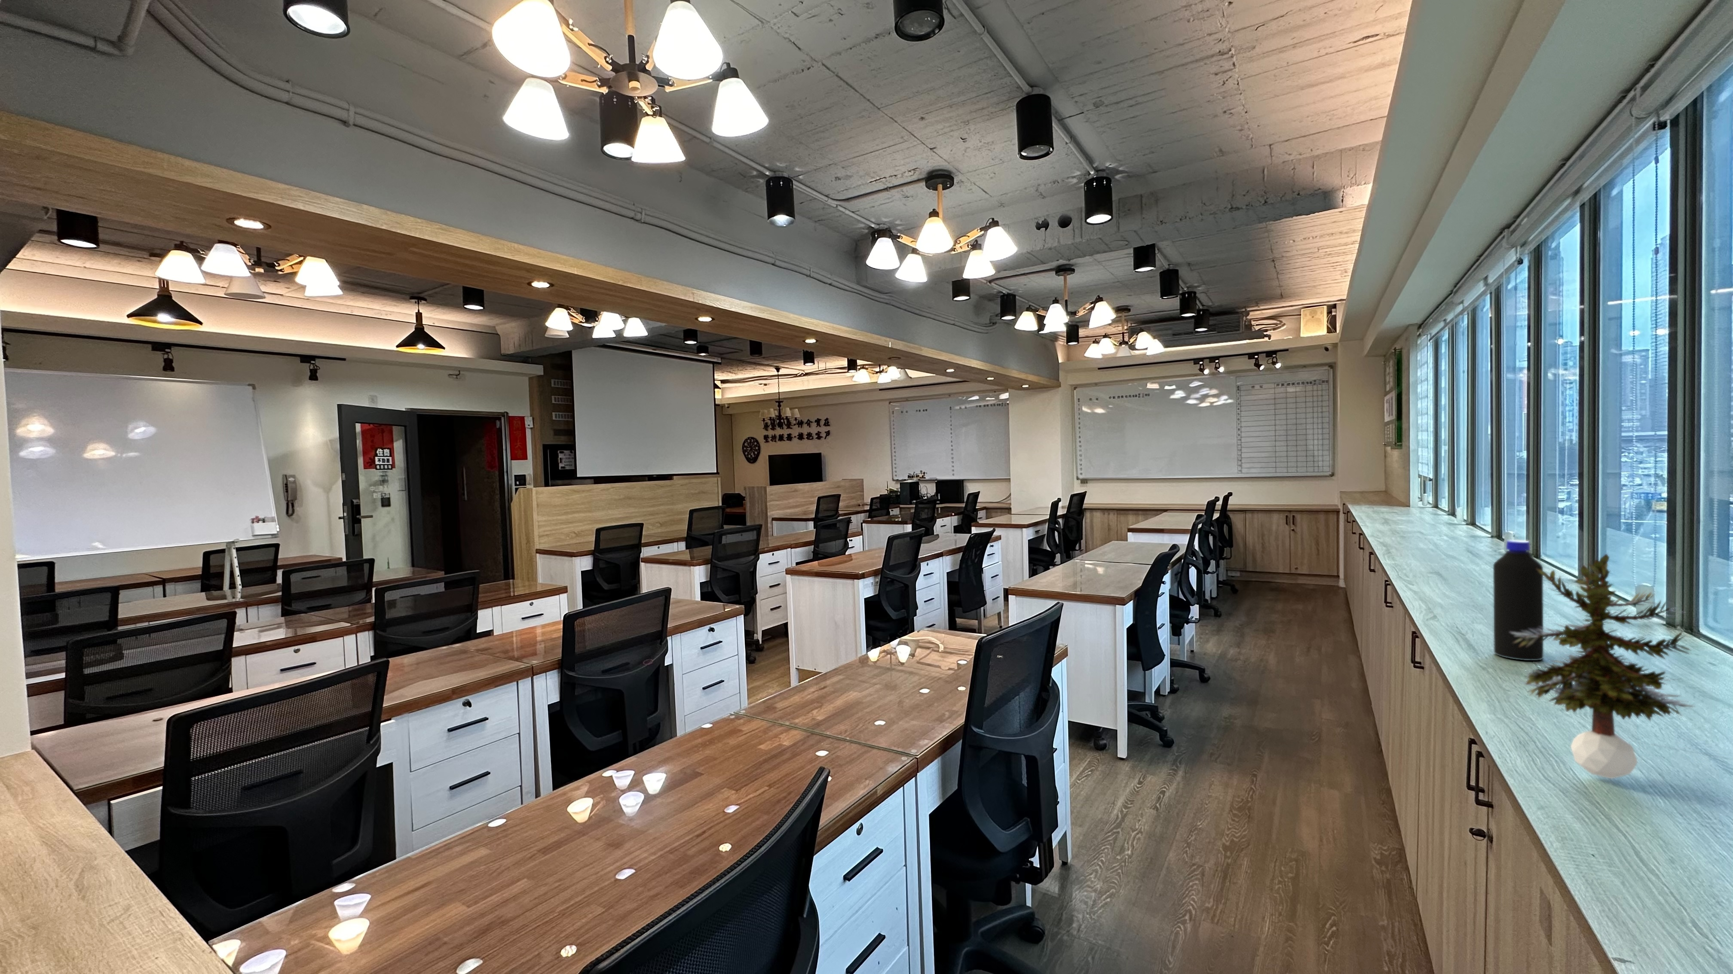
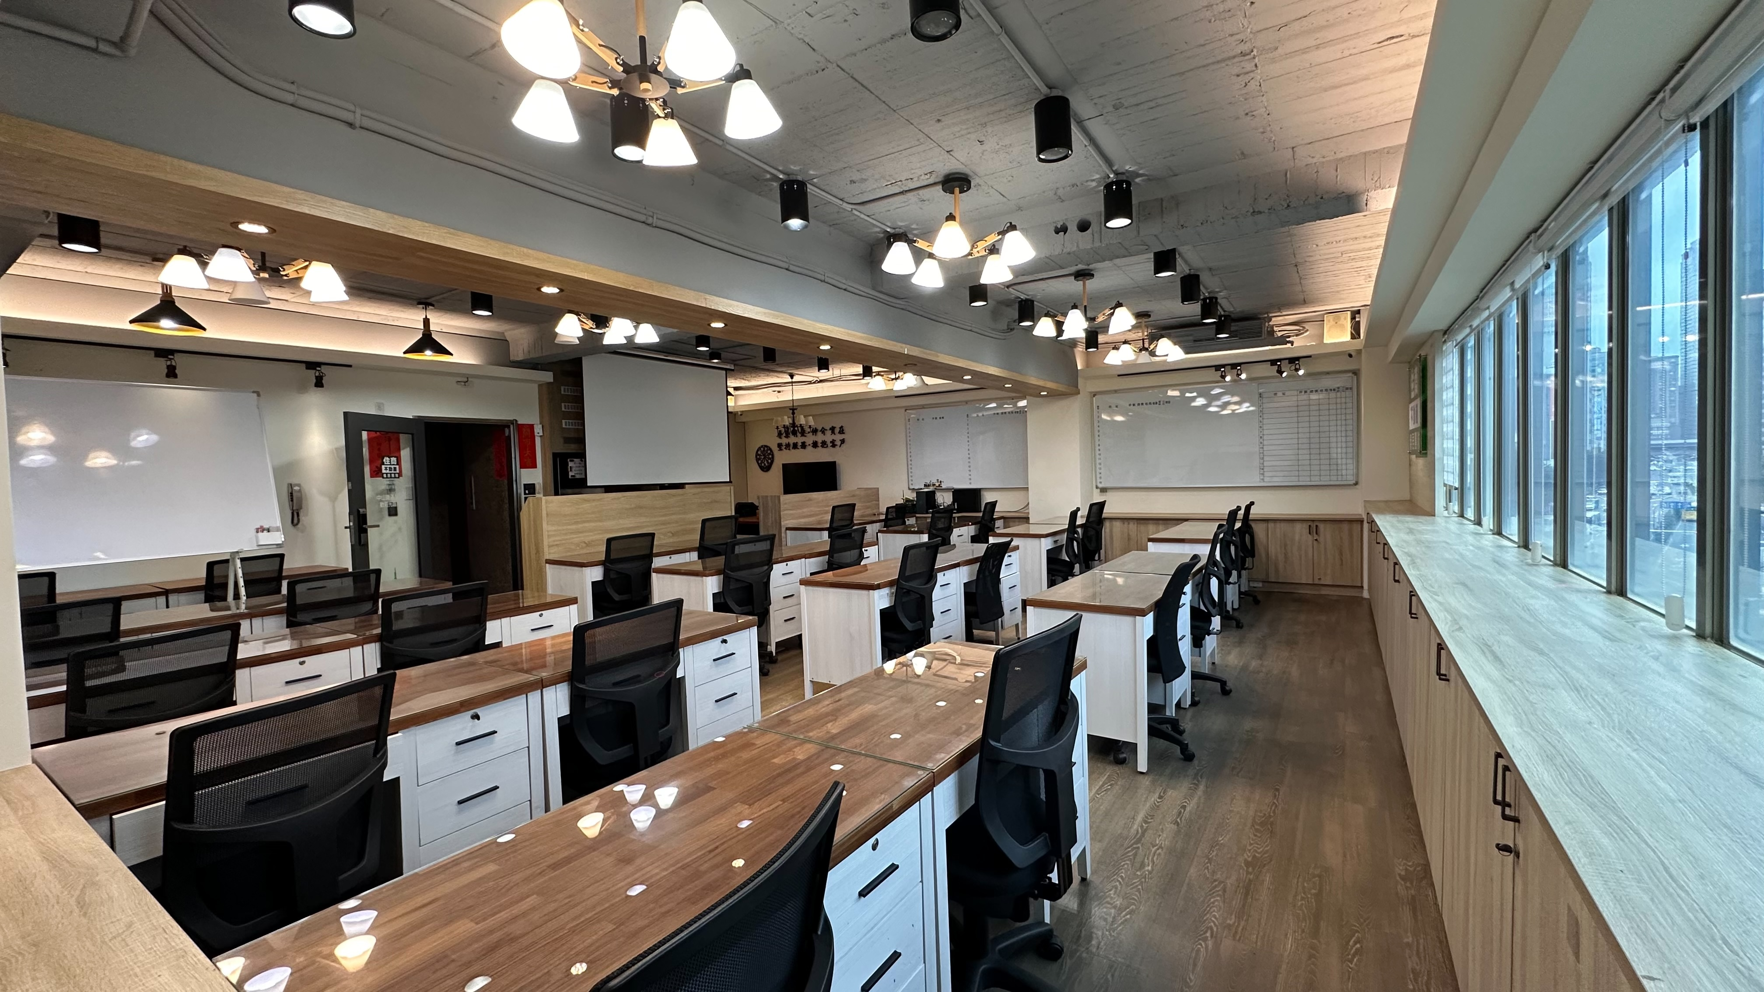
- bottle (1518, 598)
- potted plant (1597, 661)
